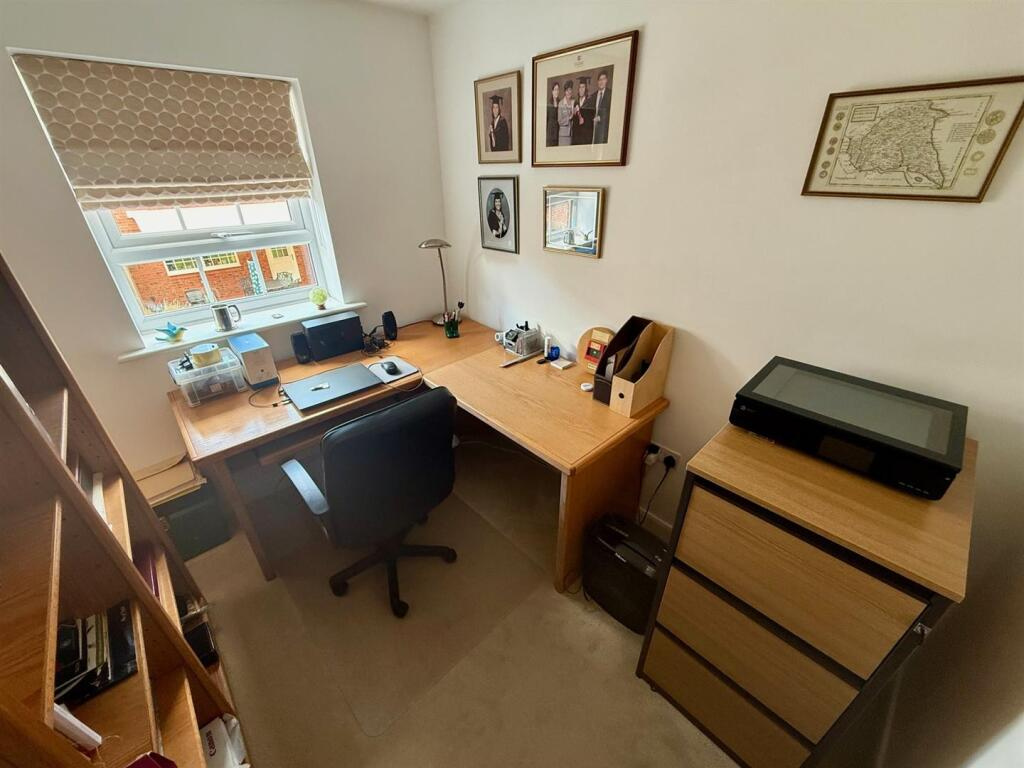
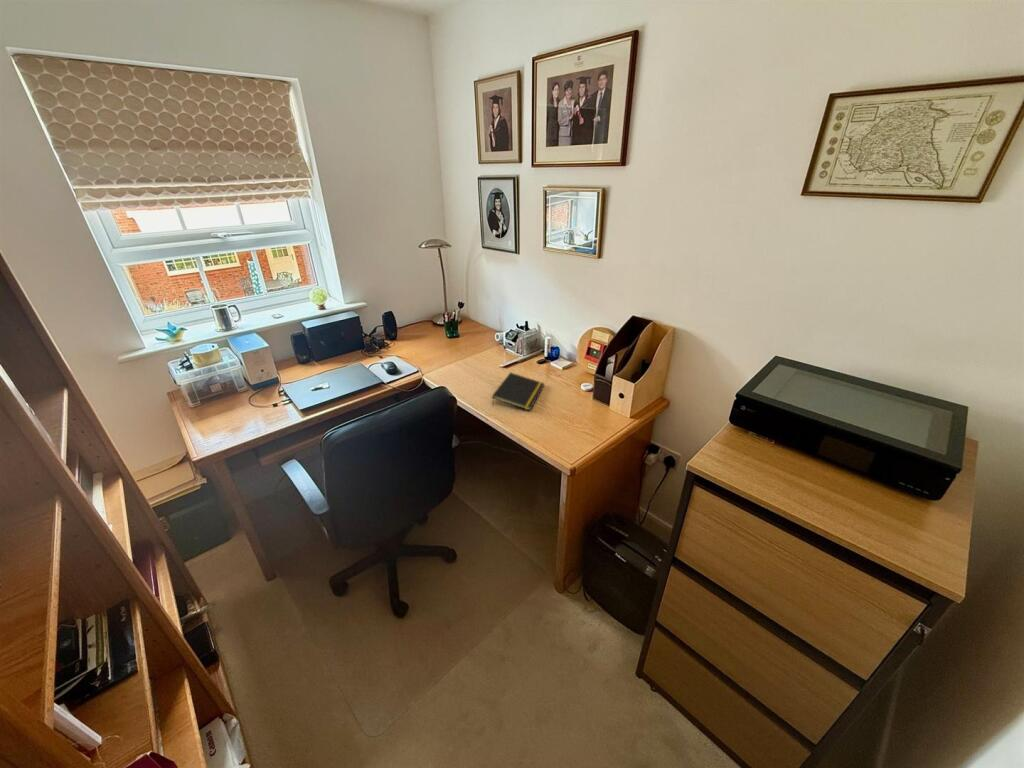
+ notepad (519, 390)
